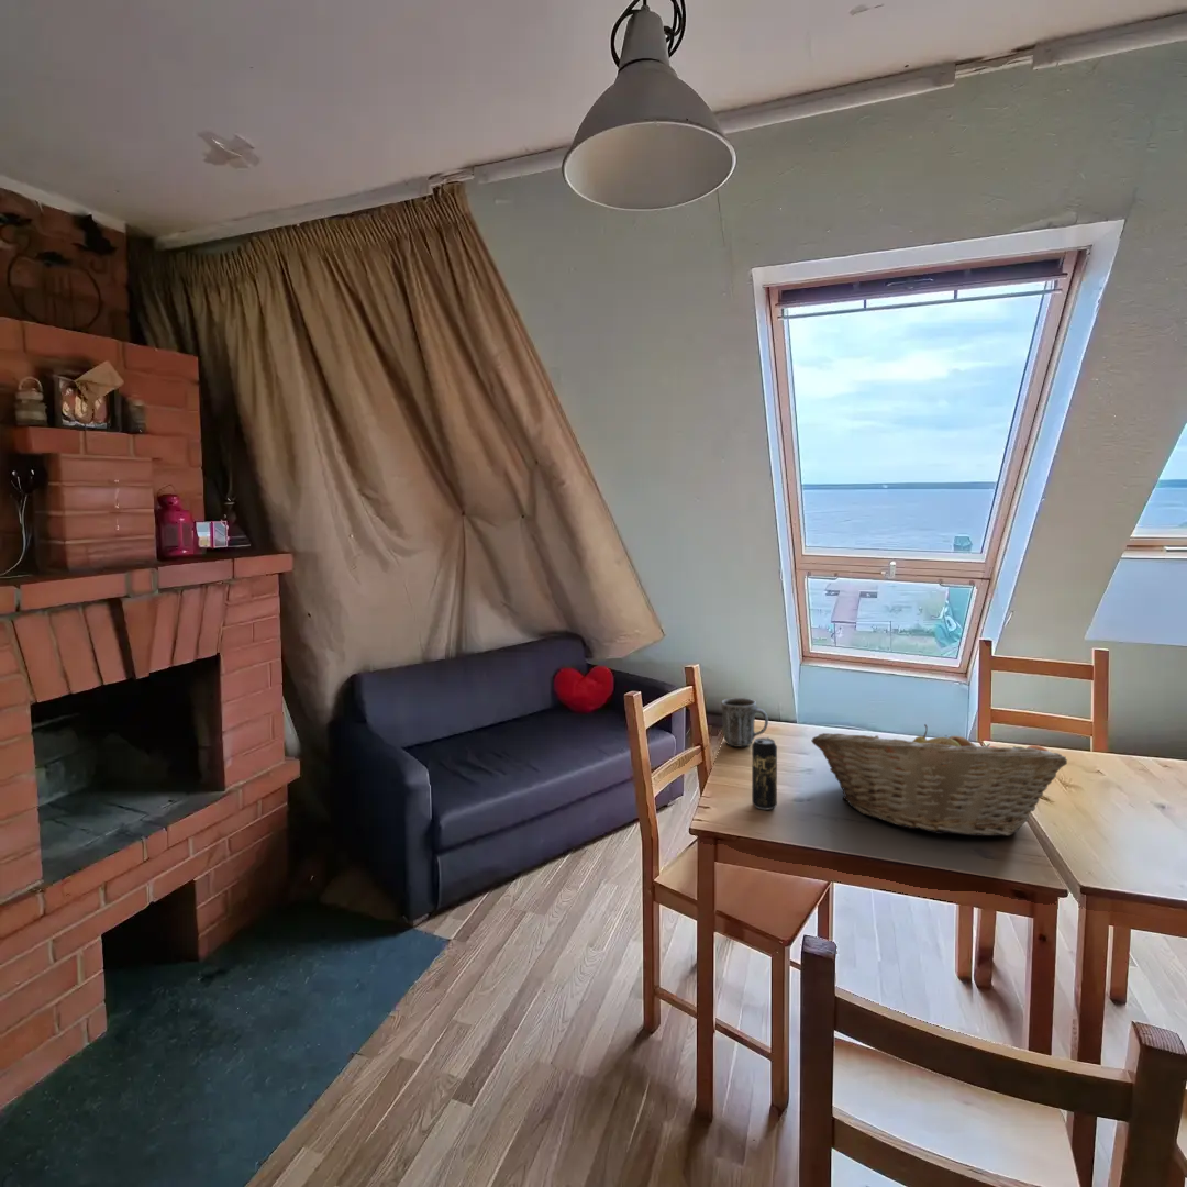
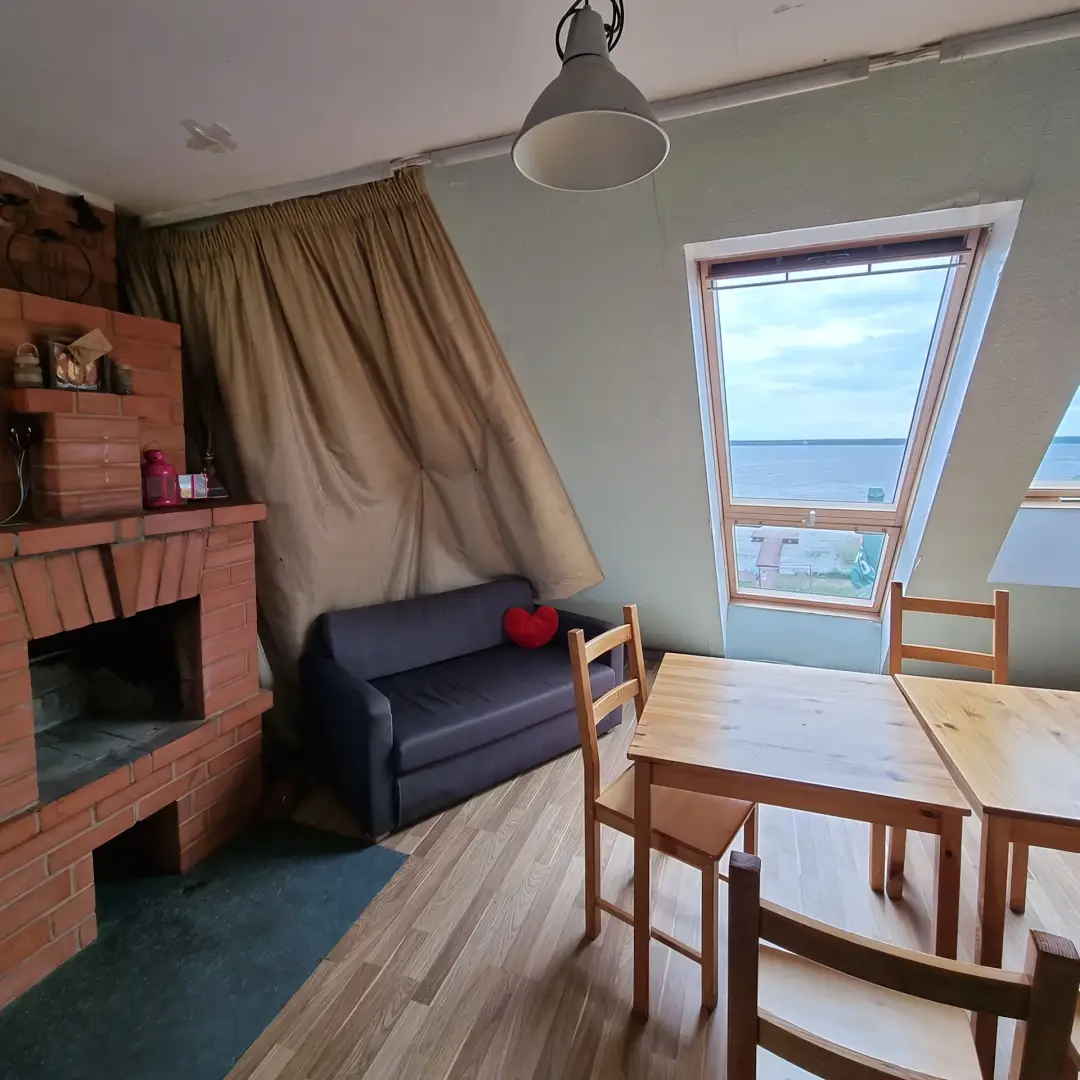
- mug (744, 722)
- fruit basket (930, 766)
- beverage can (764, 770)
